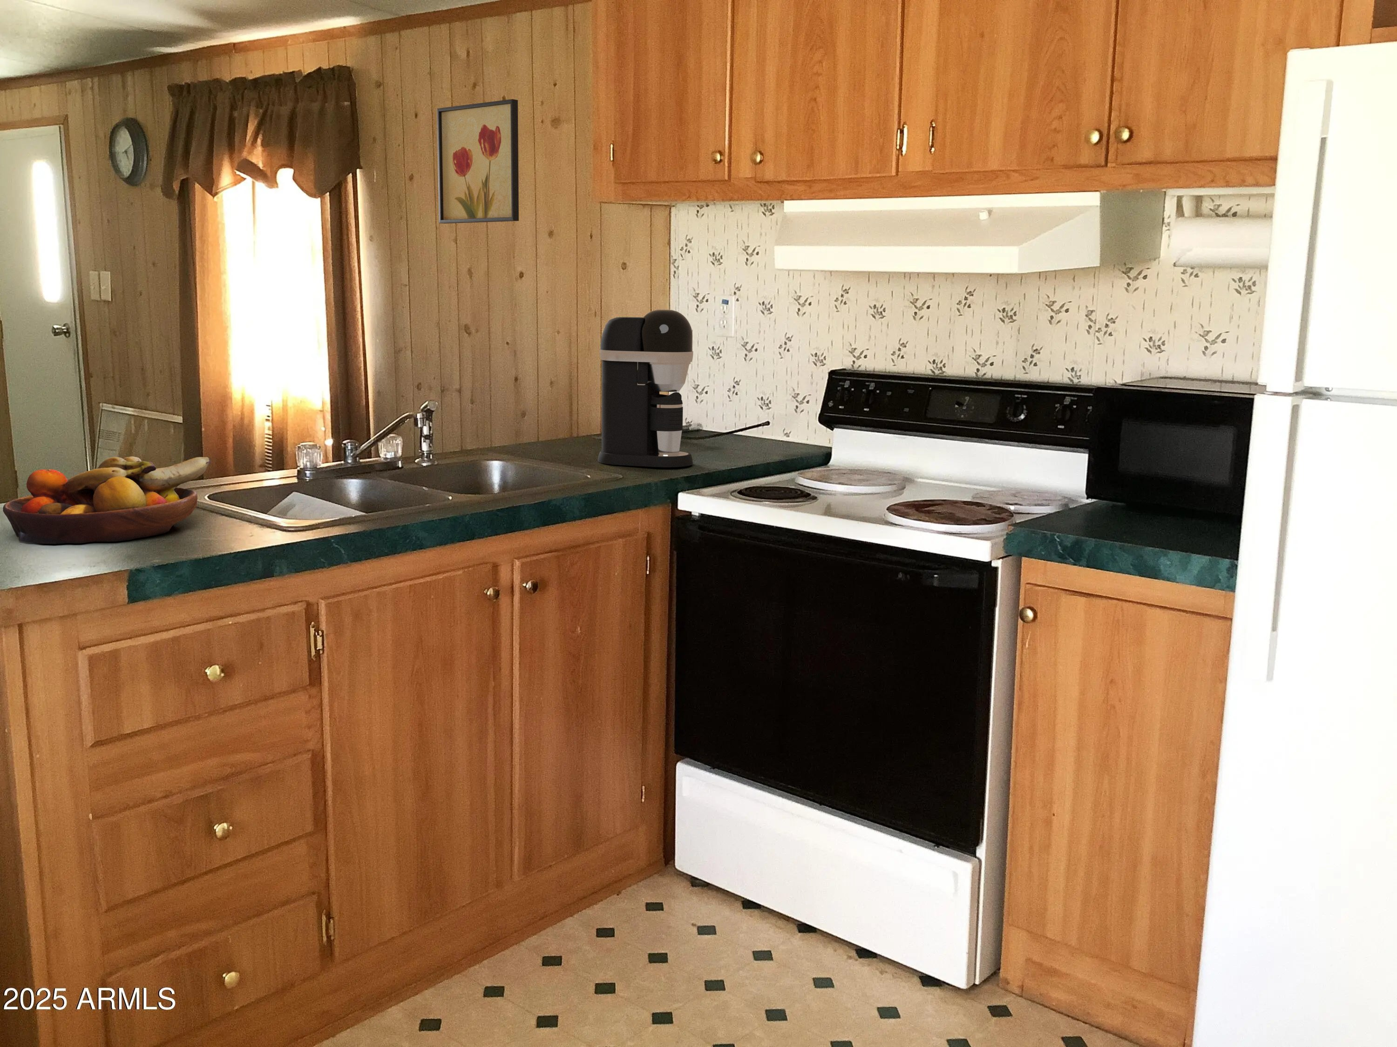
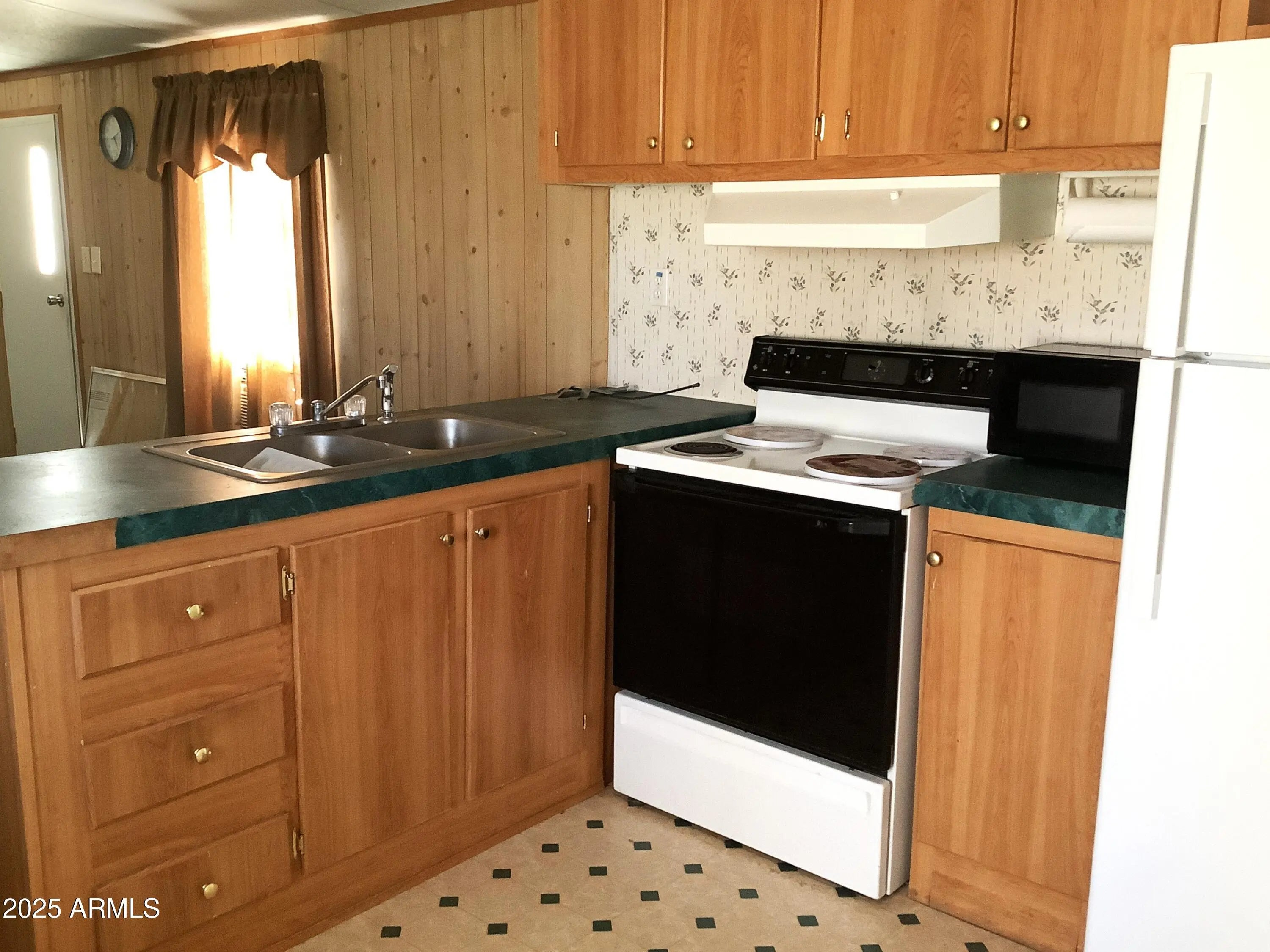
- coffee maker (646, 387)
- fruit bowl (103, 492)
- wall art (479, 164)
